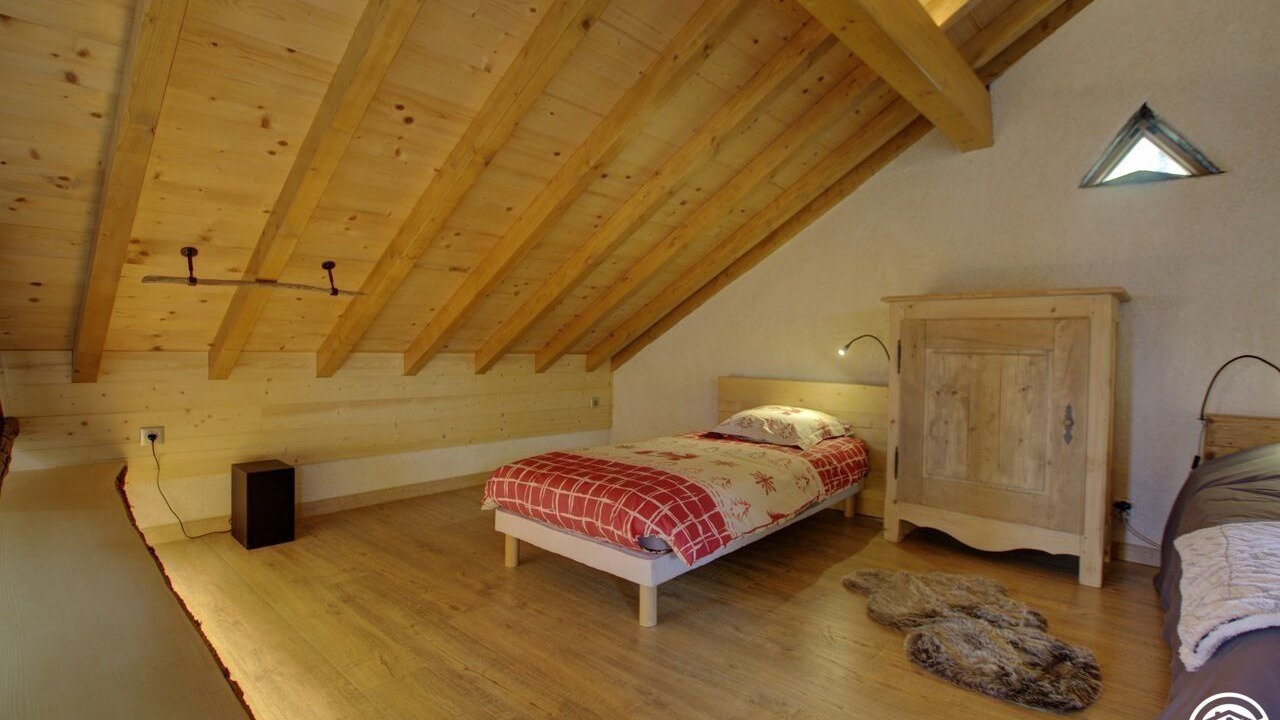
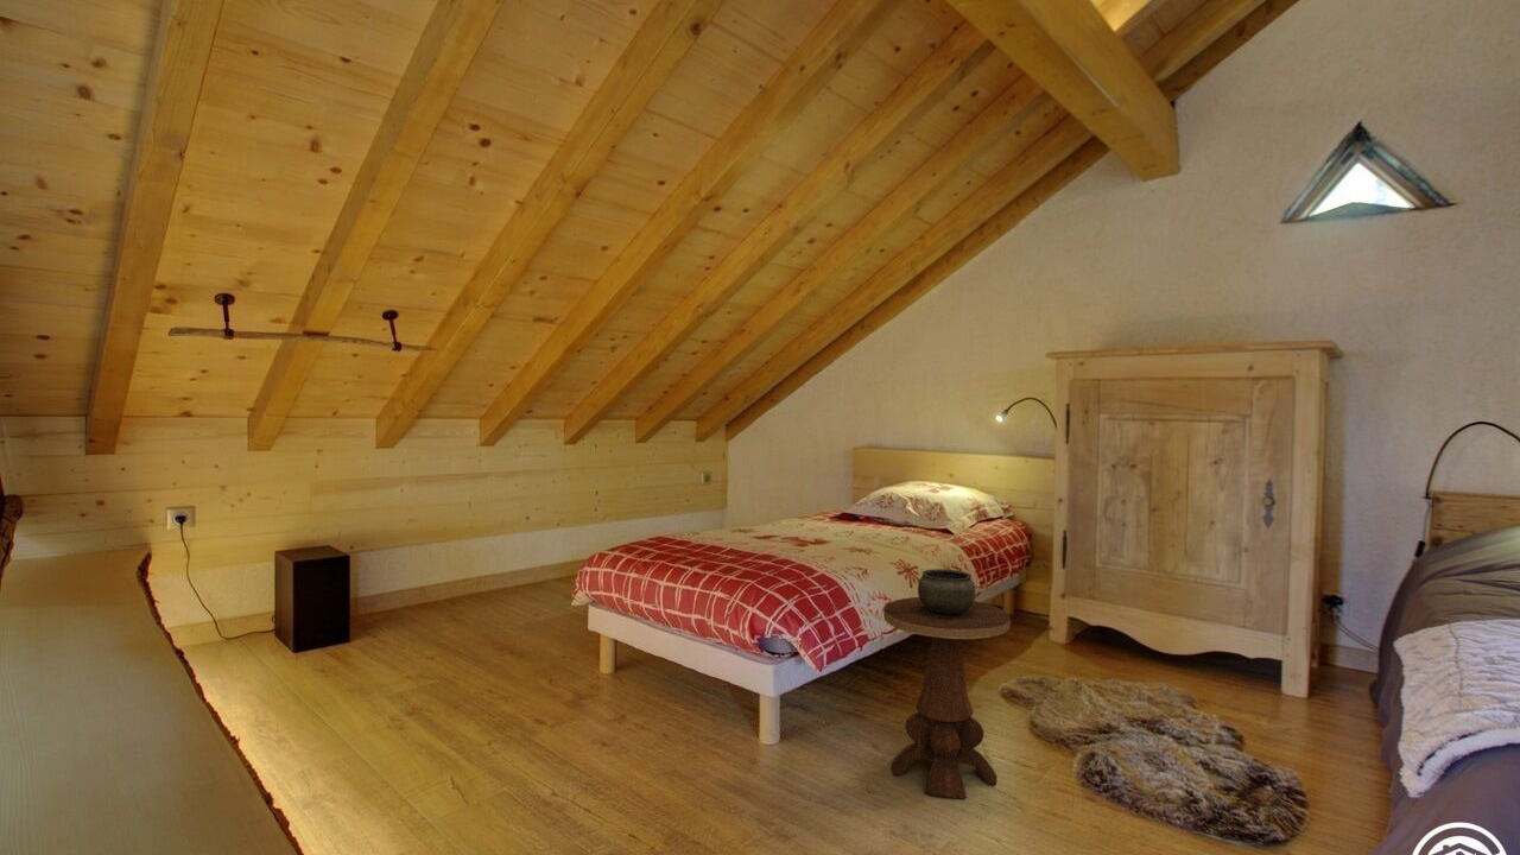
+ side table (944, 672)
